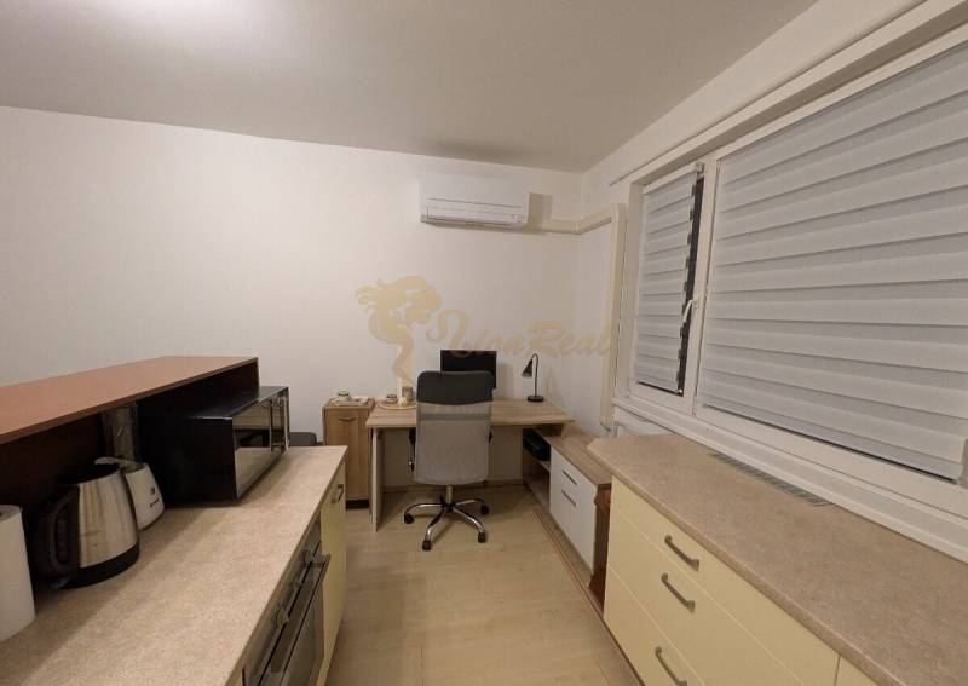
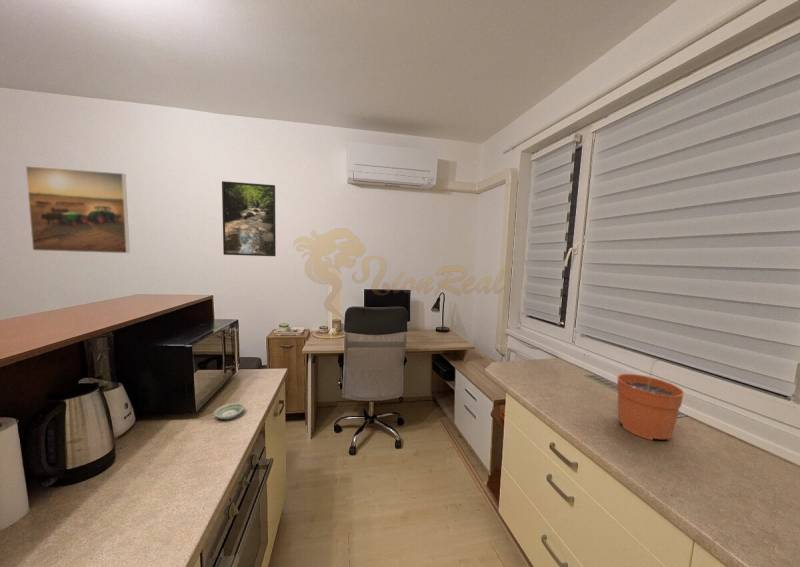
+ plant pot (647, 395)
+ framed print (80, 211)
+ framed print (249, 219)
+ saucer (229, 412)
